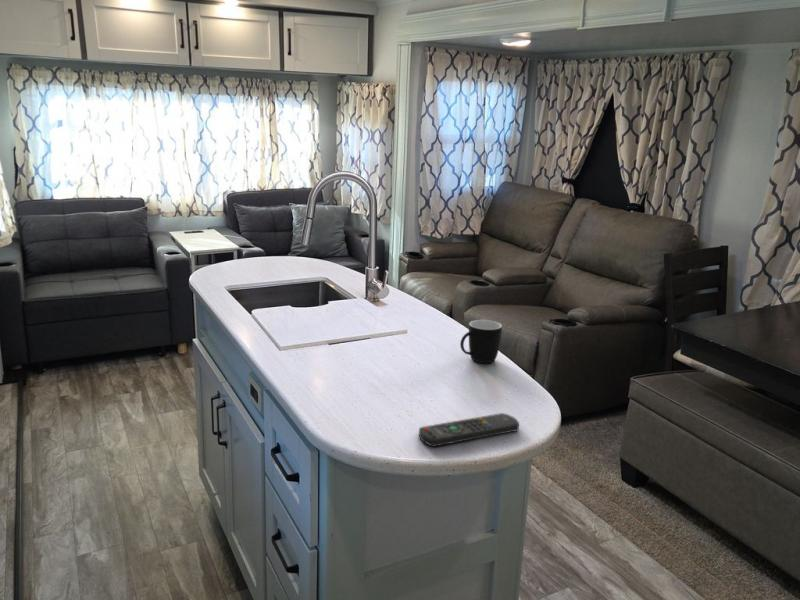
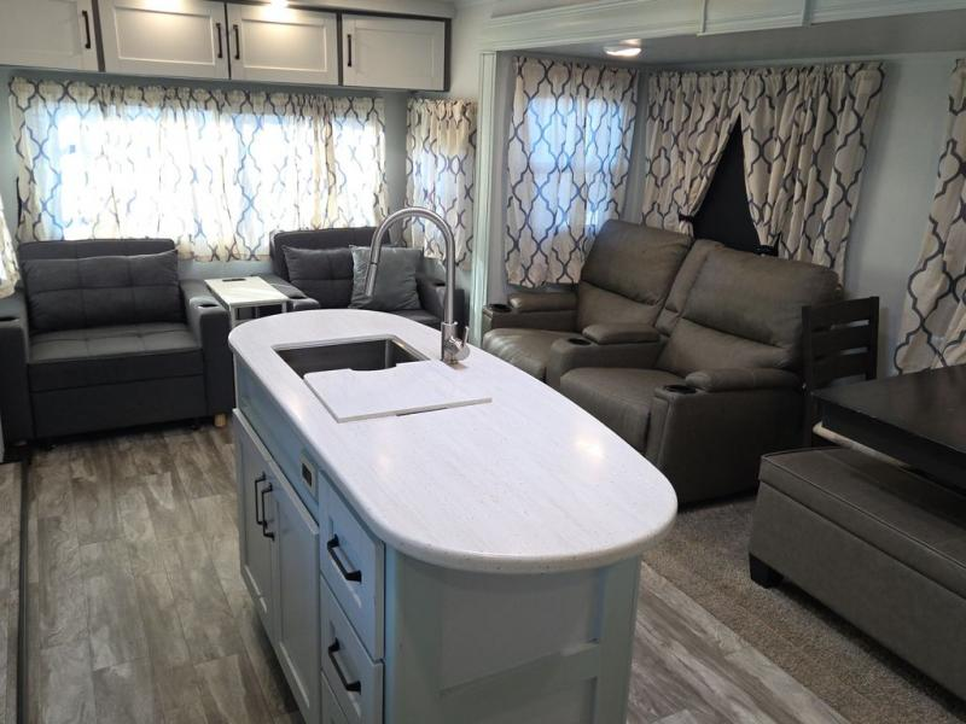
- remote control (469, 428)
- mug (479, 342)
